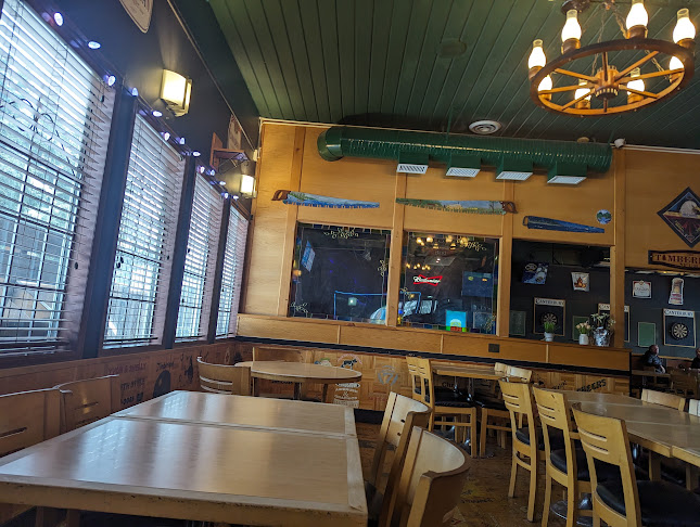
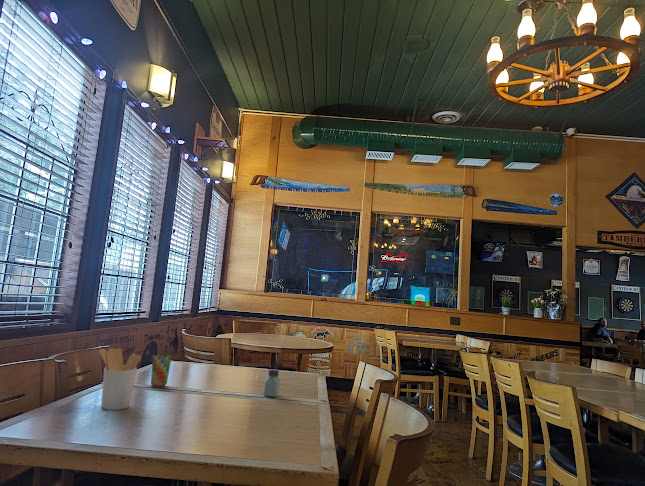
+ utensil holder (115, 376)
+ cup (160, 370)
+ saltshaker (272, 382)
